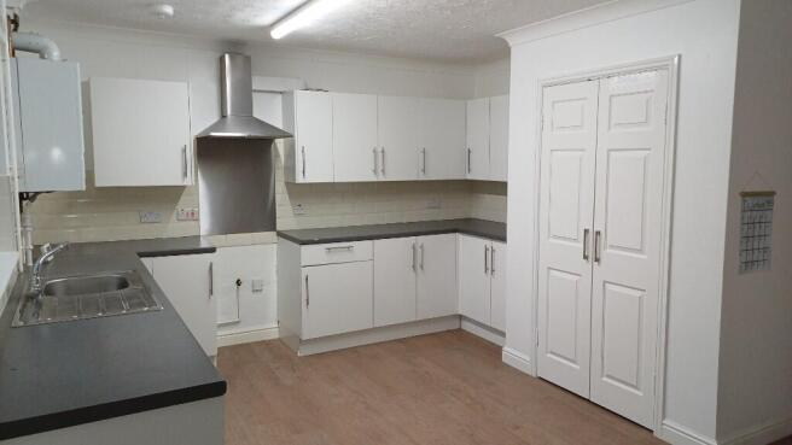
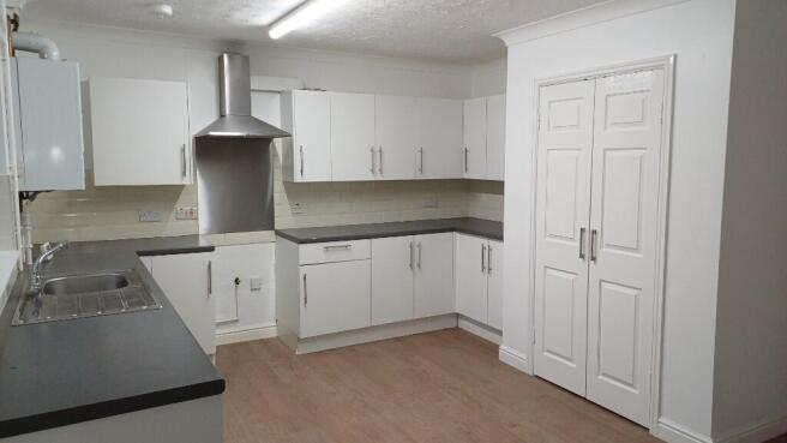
- calendar (756, 222)
